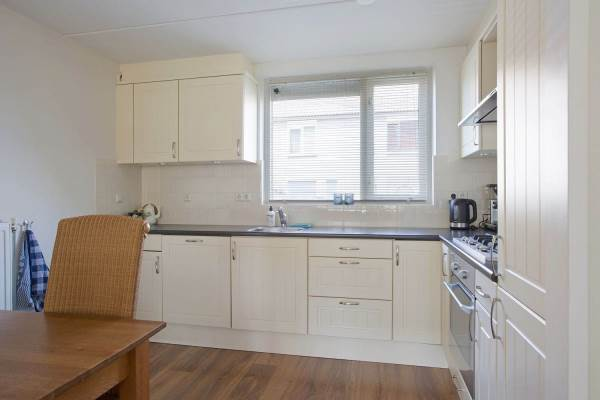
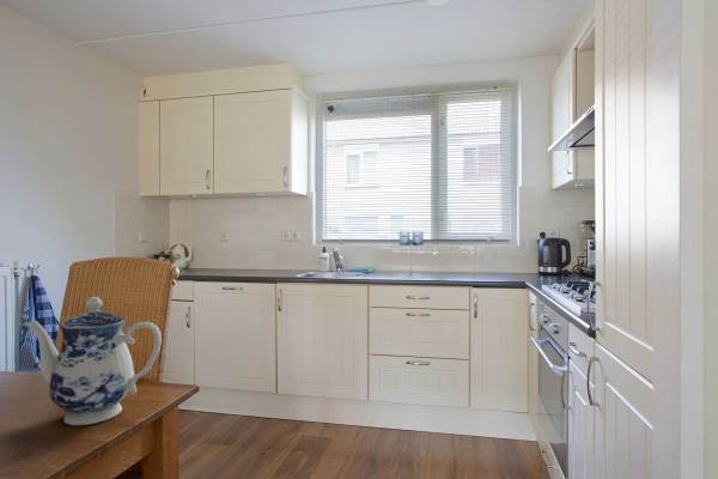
+ teapot (93, 356)
